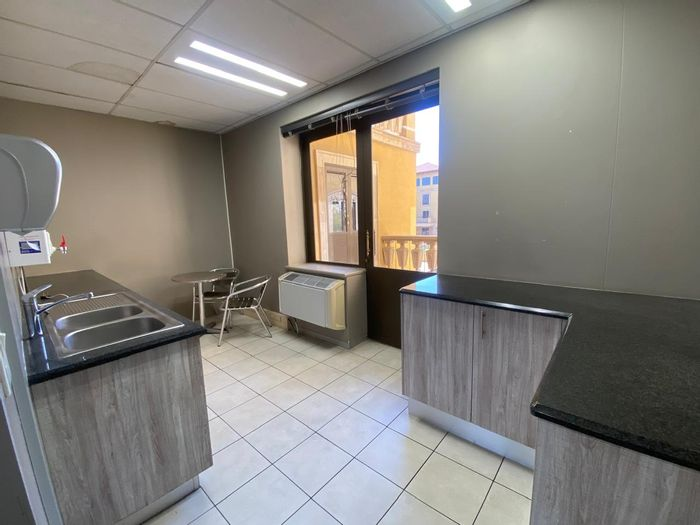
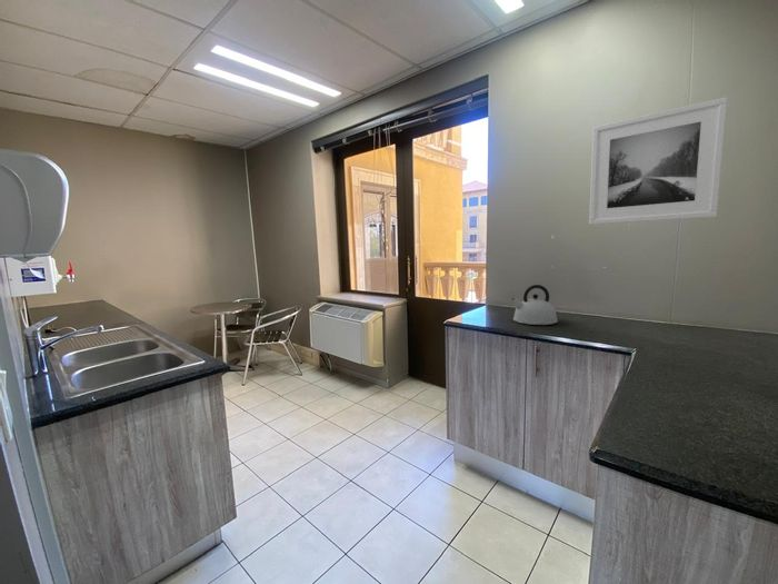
+ kettle (532, 303)
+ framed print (650, 168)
